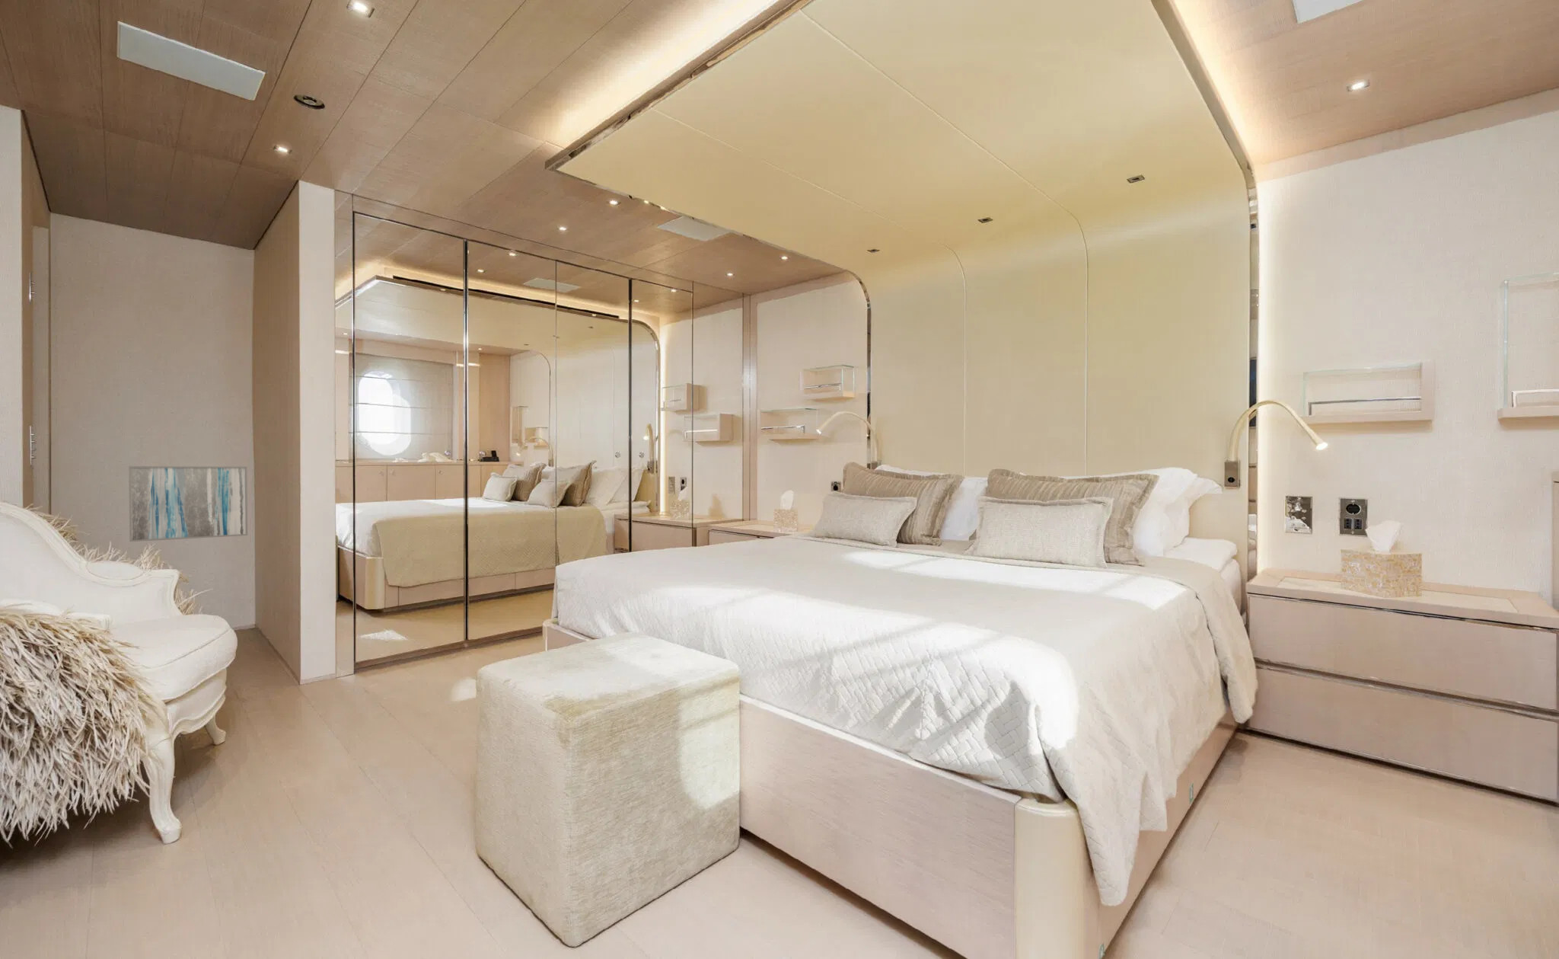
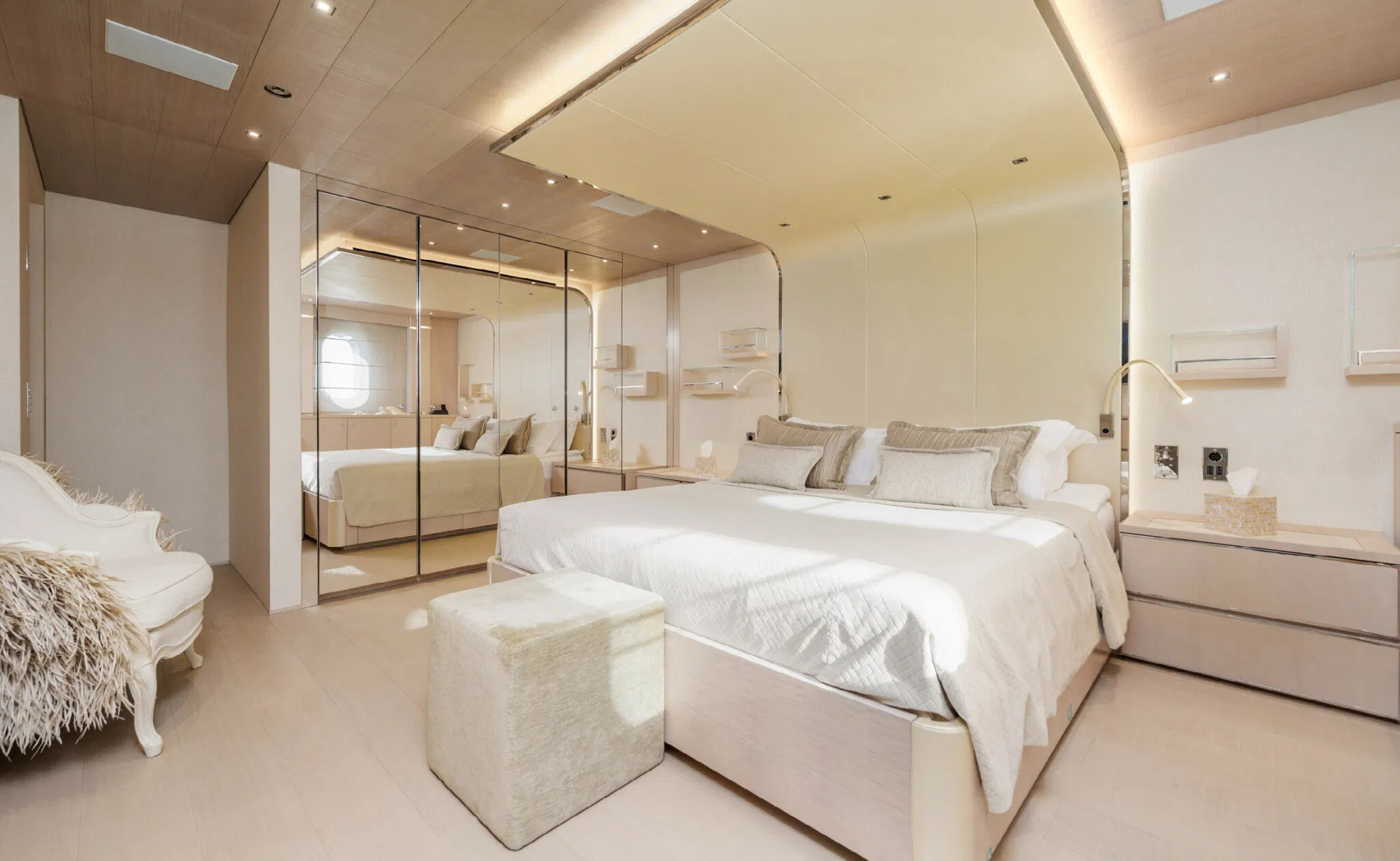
- wall art (190, 502)
